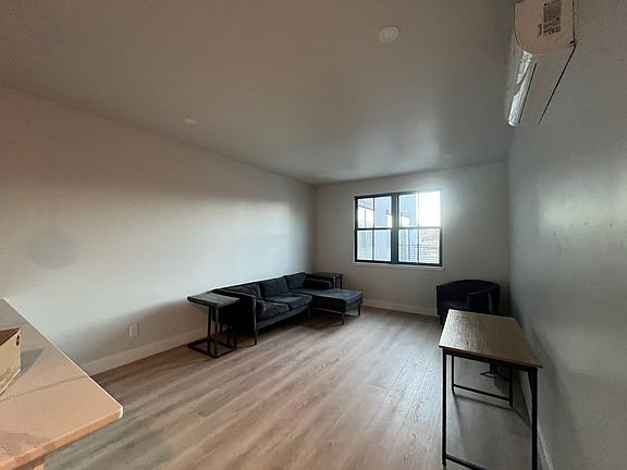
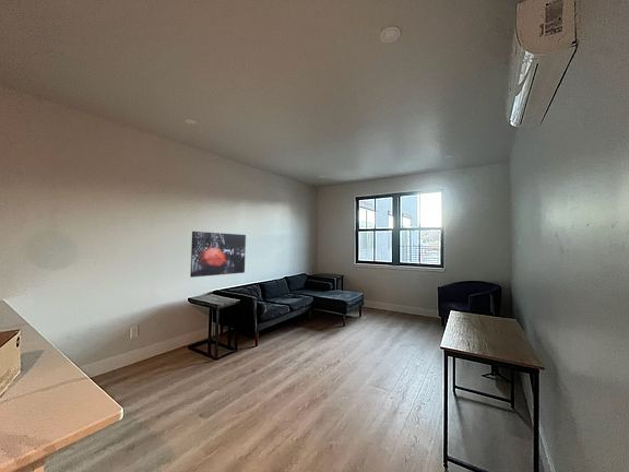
+ wall art (221, 253)
